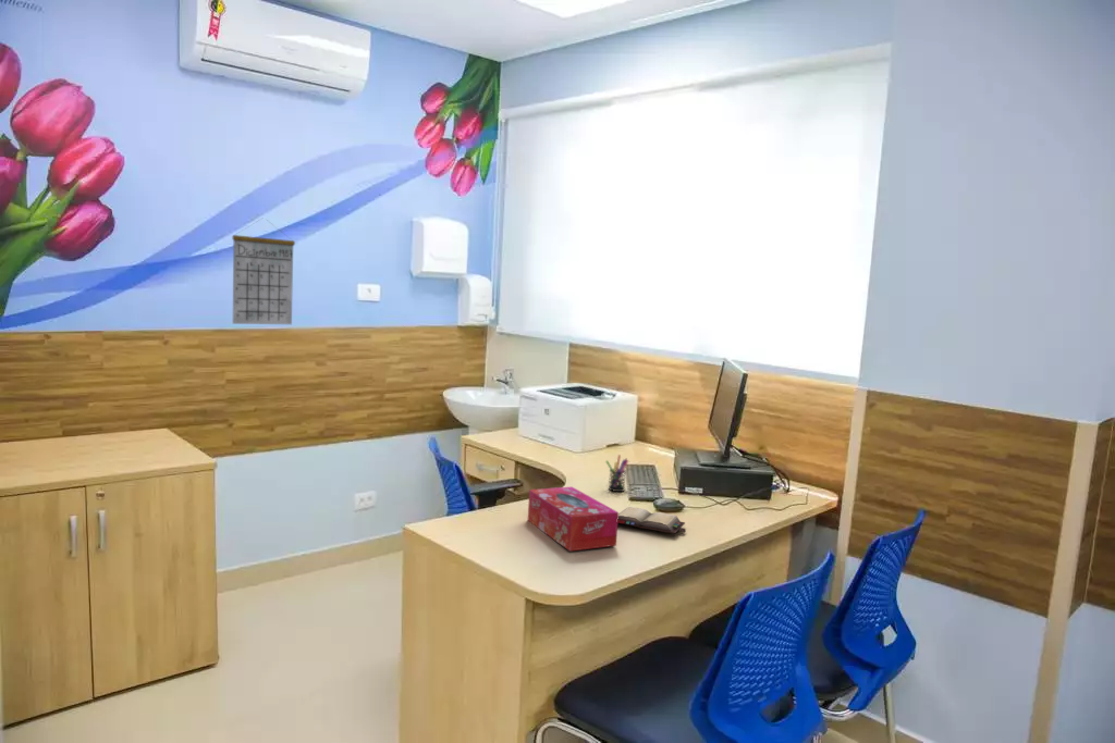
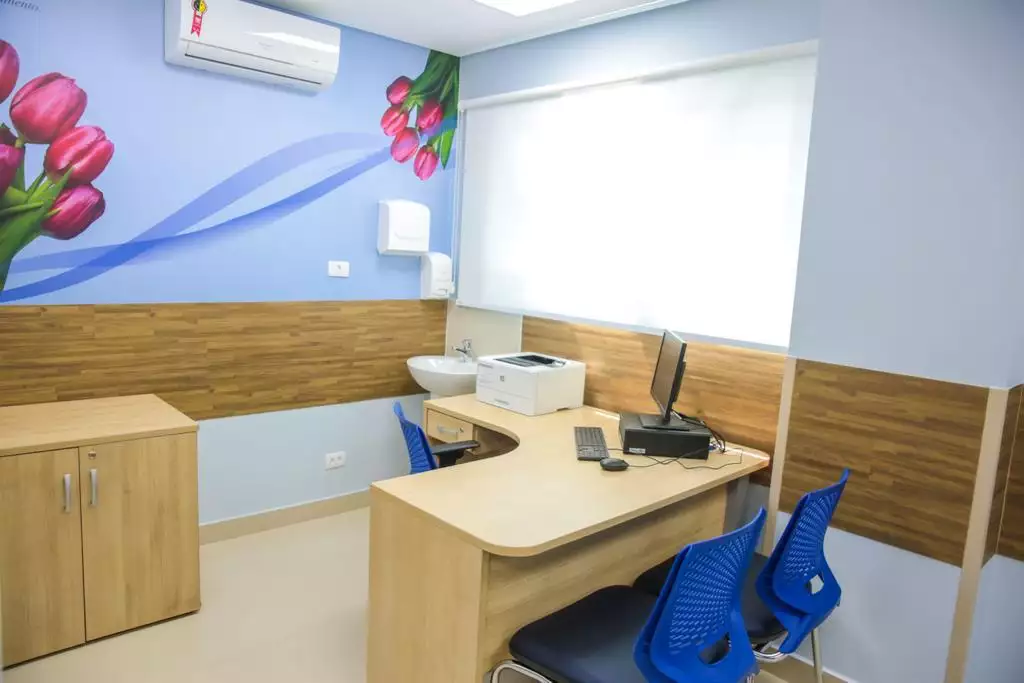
- pen holder (615, 472)
- calendar (264, 271)
- tissue box (571, 516)
- hardback book (646, 520)
